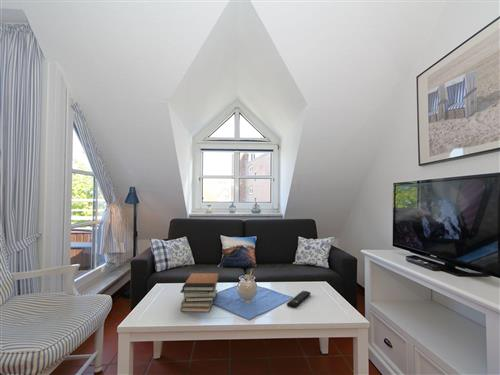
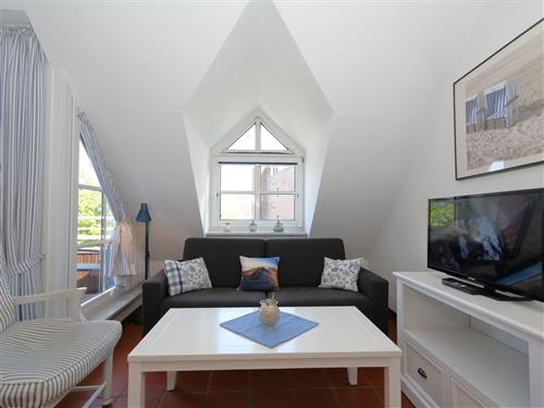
- remote control (299, 298)
- book stack (201, 289)
